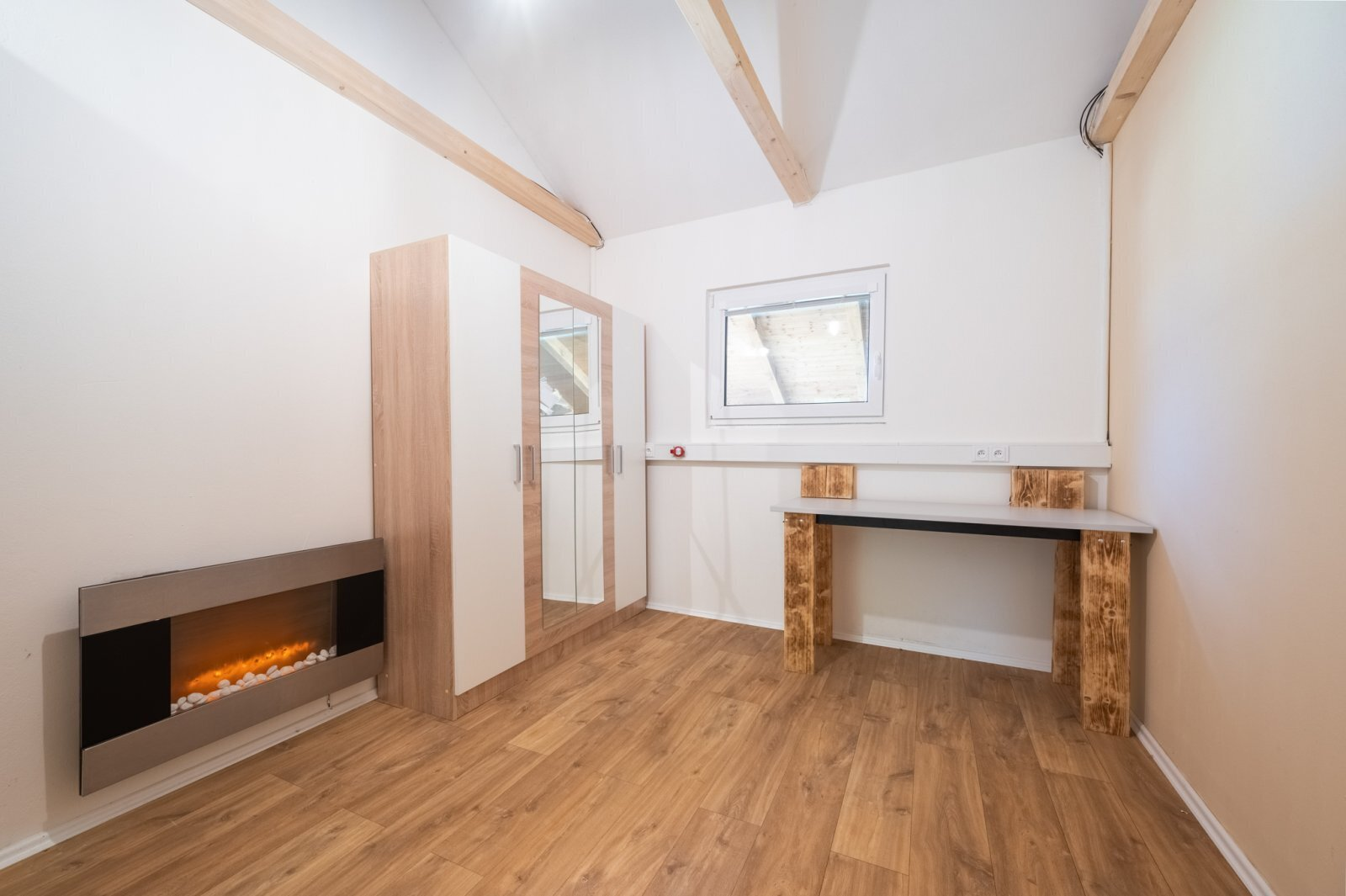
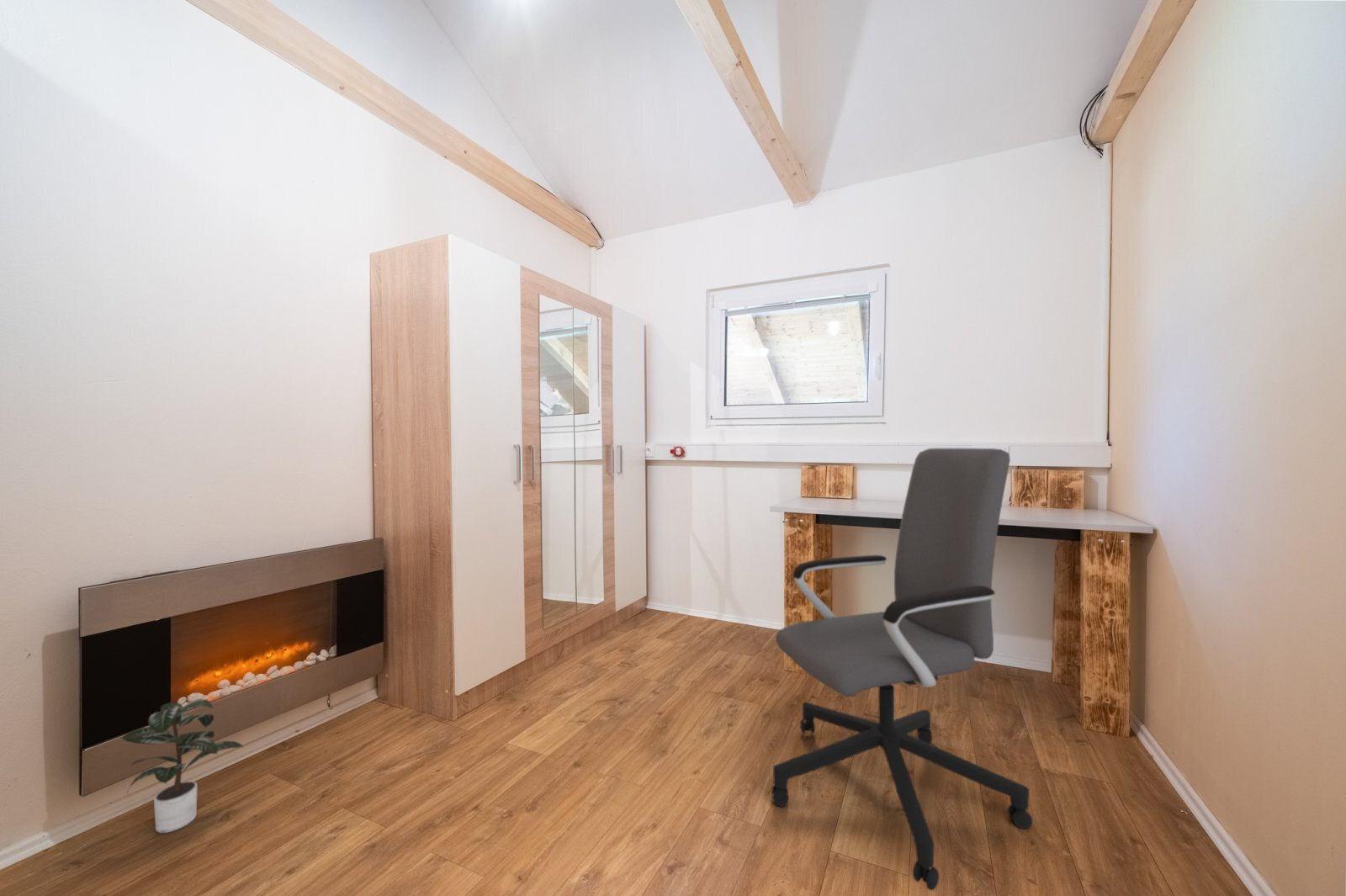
+ office chair (880, 618)
+ potted plant (184, 753)
